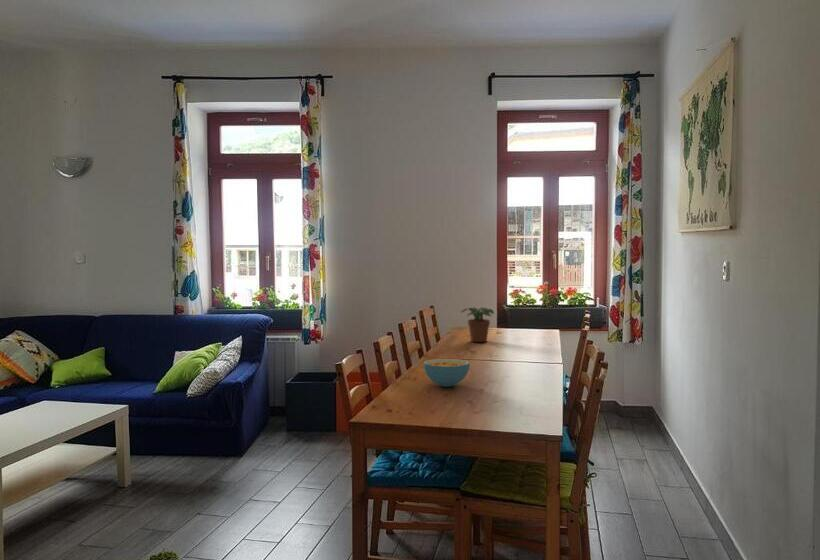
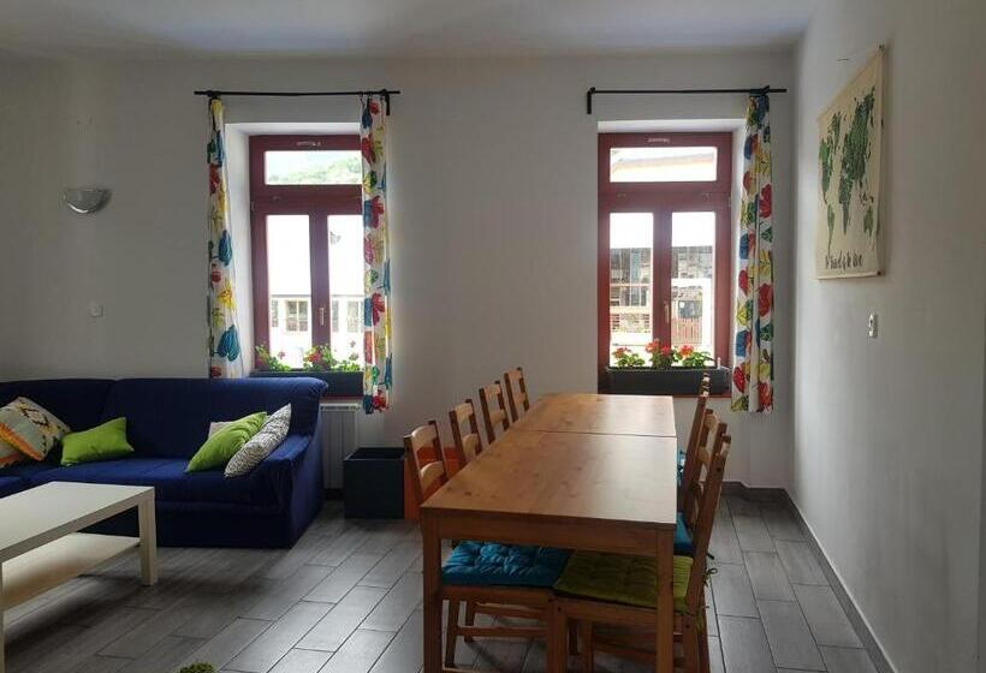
- potted plant (477, 324)
- cereal bowl (446, 373)
